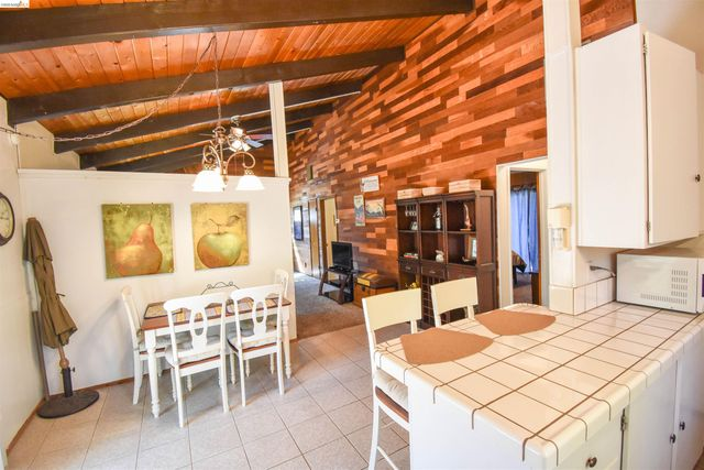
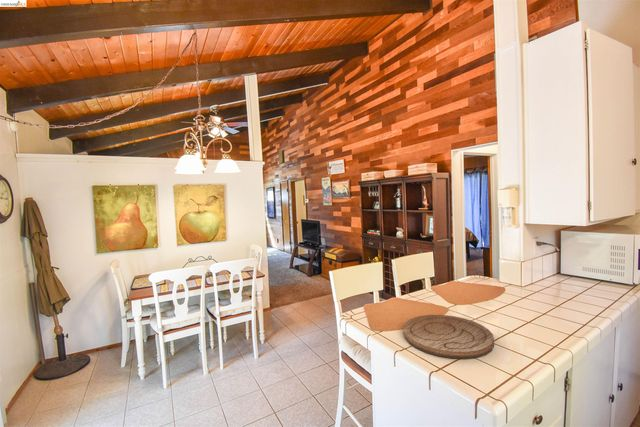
+ cutting board (446, 333)
